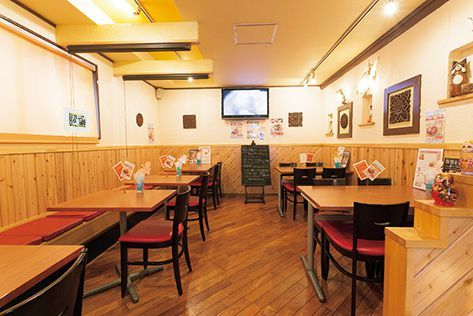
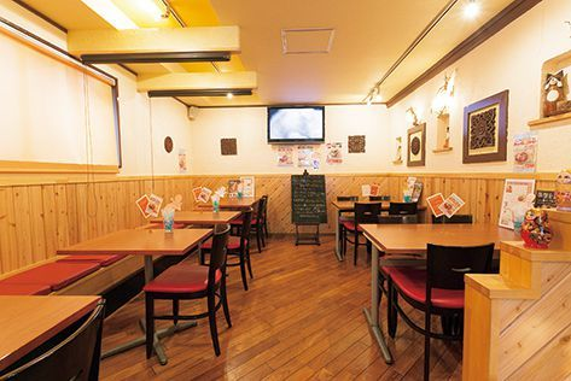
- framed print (77, 120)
